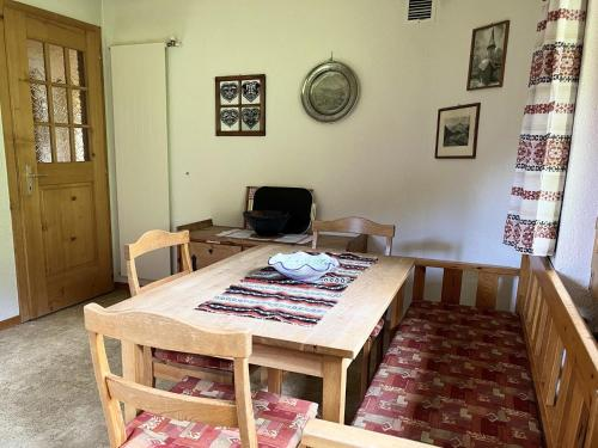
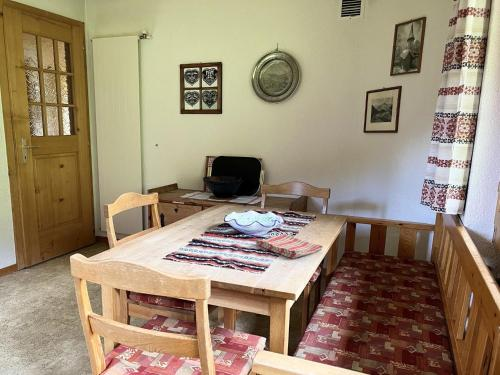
+ dish towel (288, 243)
